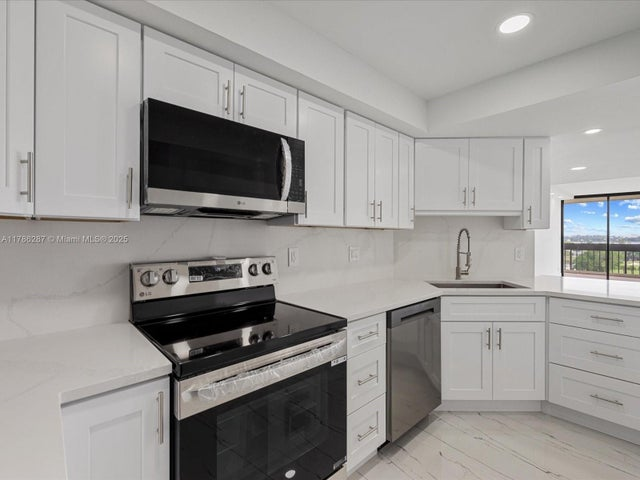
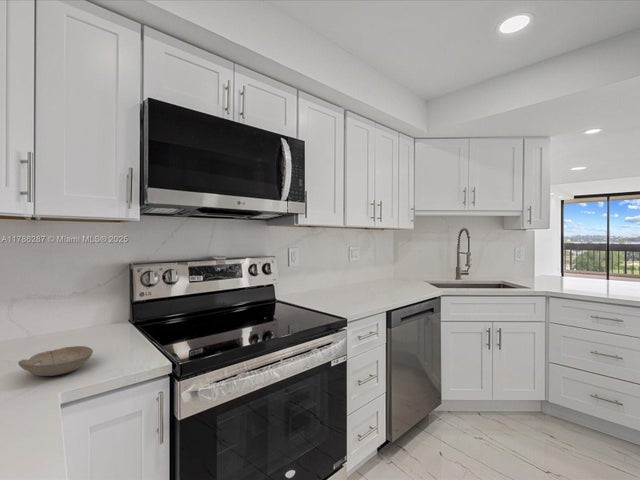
+ bowl (57, 363)
